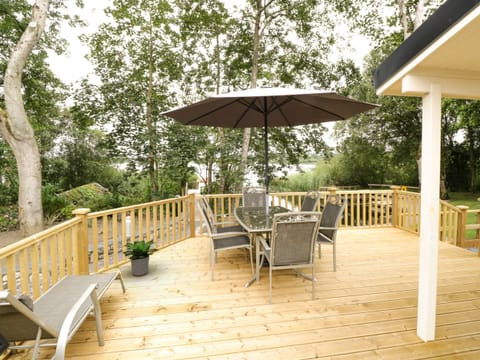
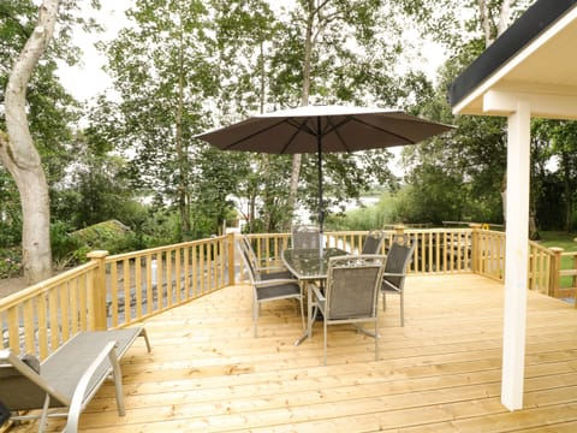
- potted plant (142, 258)
